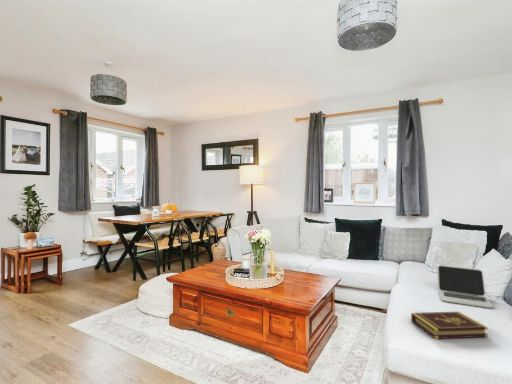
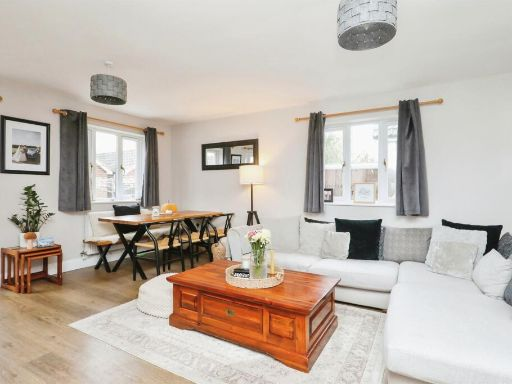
- book (447, 324)
- laptop (462, 284)
